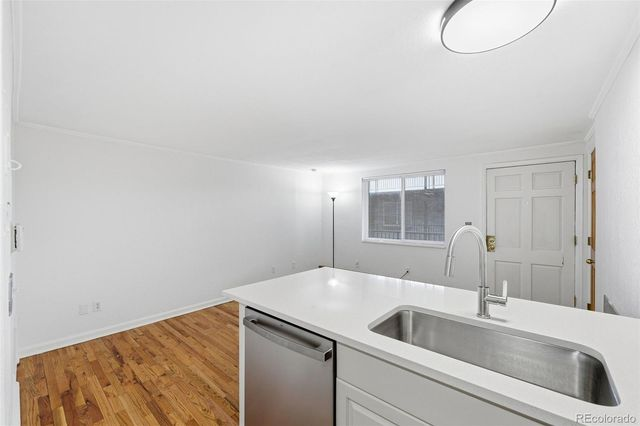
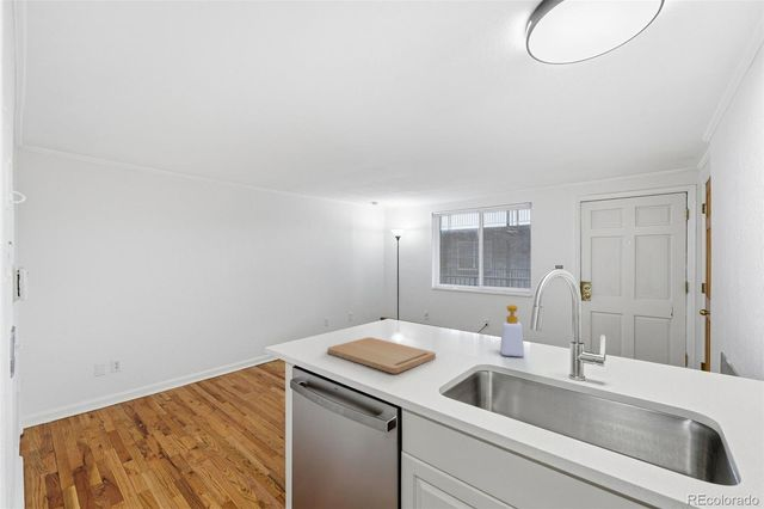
+ soap bottle (511, 327)
+ cutting board (380, 352)
